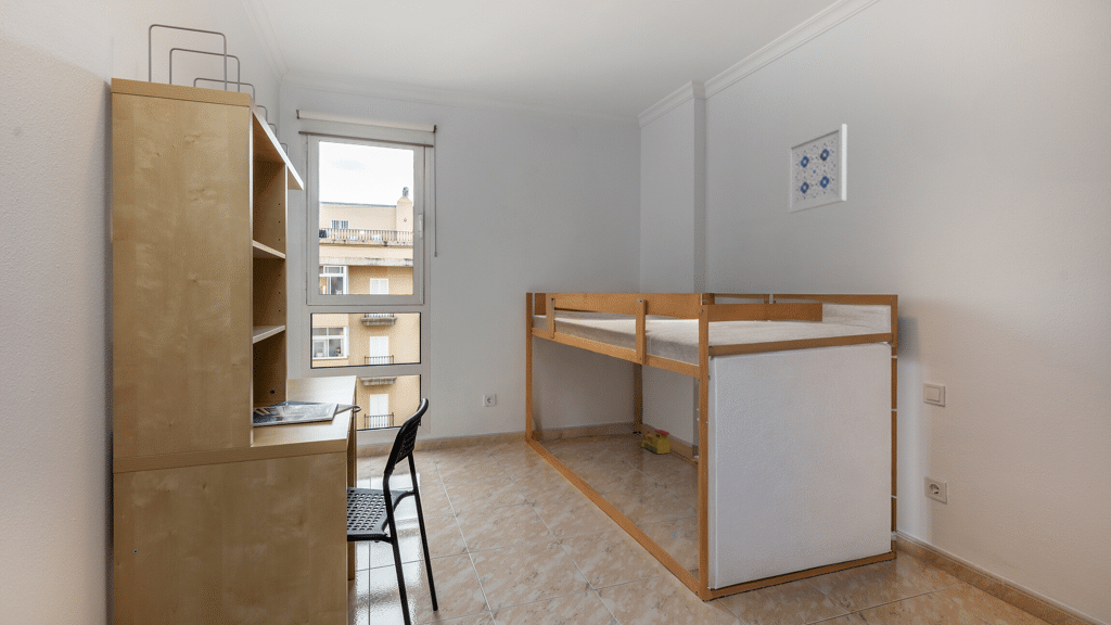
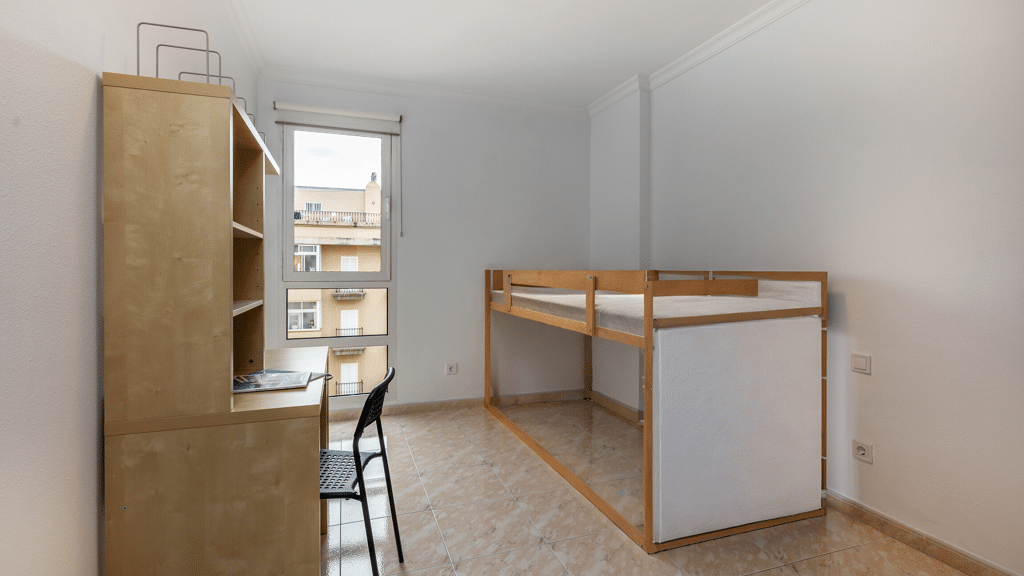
- toy train (656, 439)
- wall art (815, 170)
